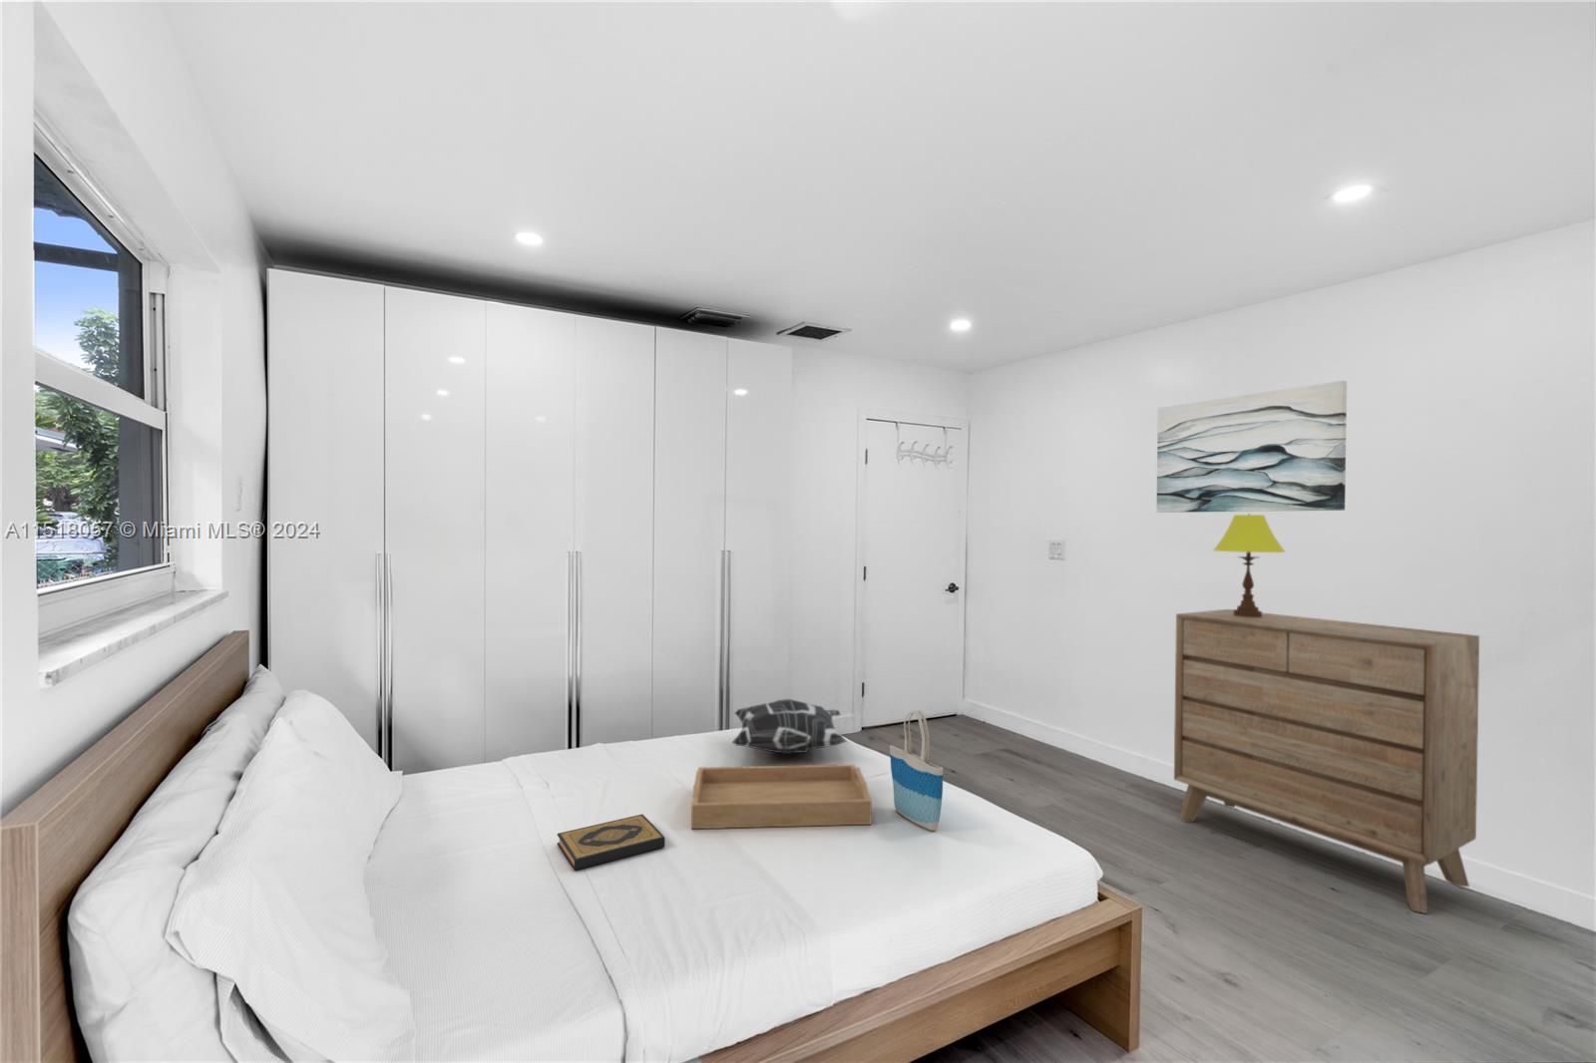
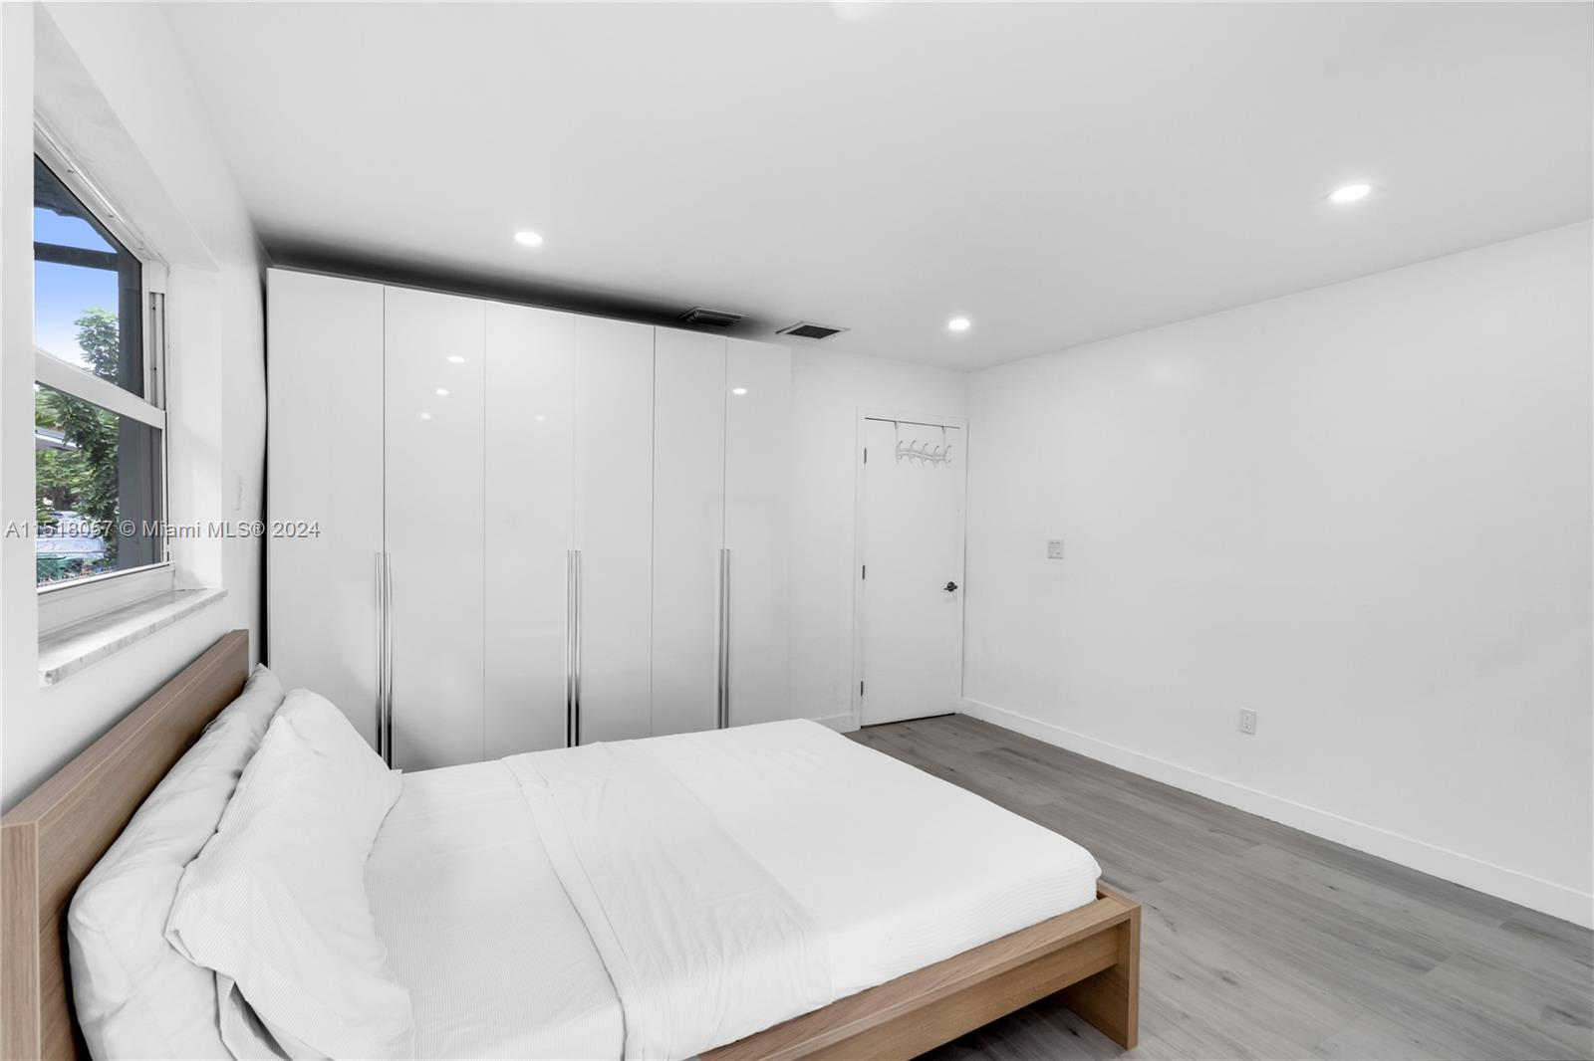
- wall art (1241, 453)
- tote bag (916, 765)
- hardback book (610, 840)
- decorative pillow (789, 725)
- dresser (1310, 736)
- serving tray (780, 790)
- table lamp (1248, 565)
